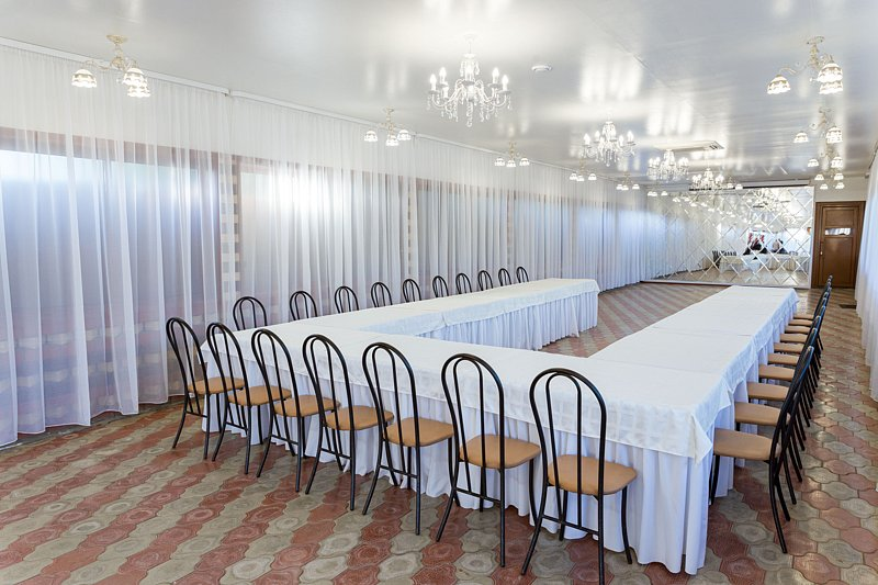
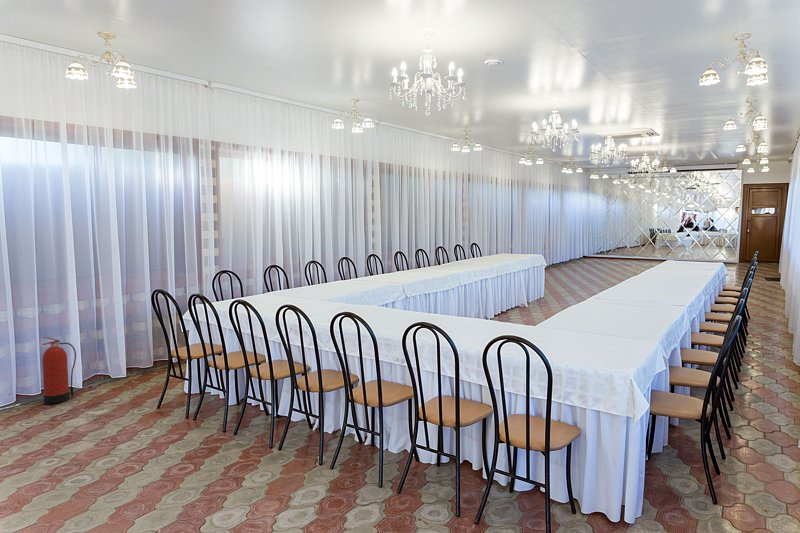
+ fire extinguisher (60, 367)
